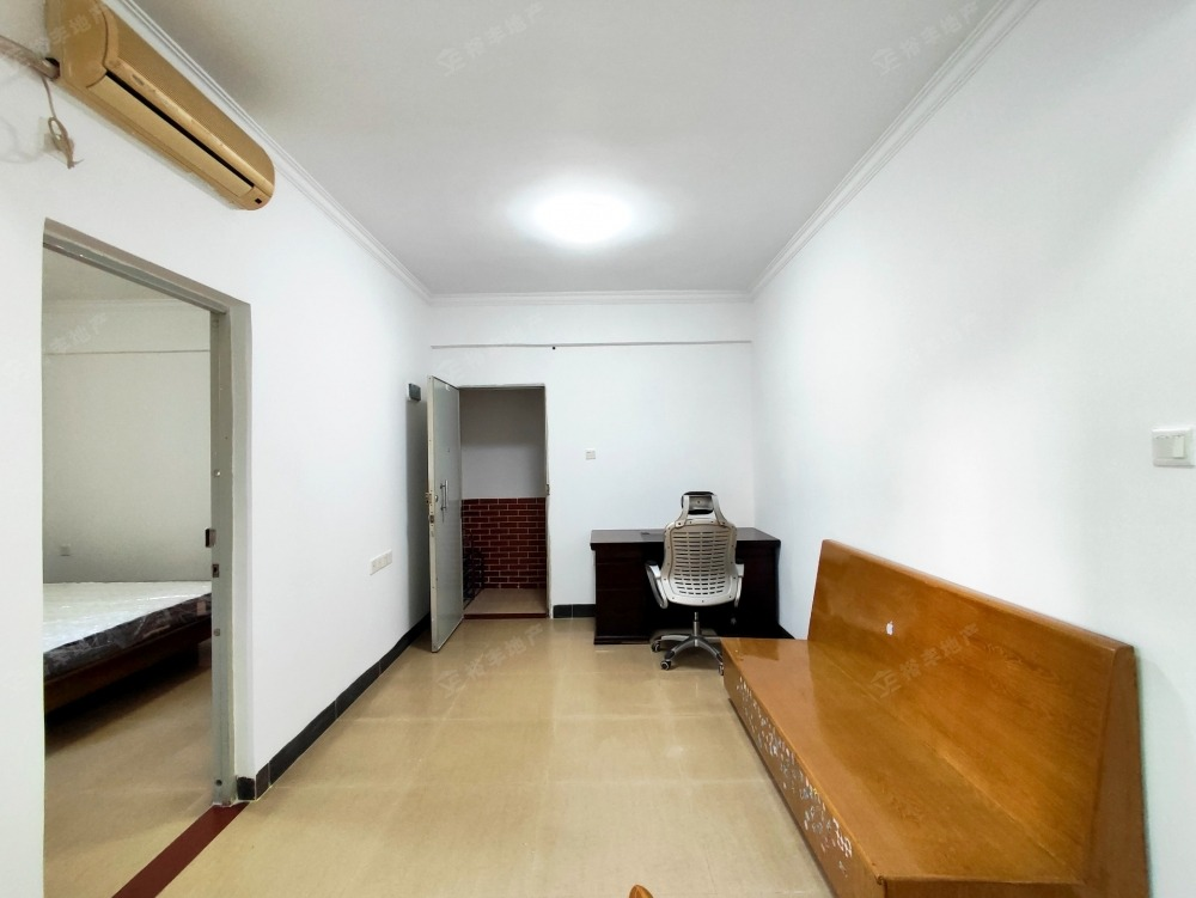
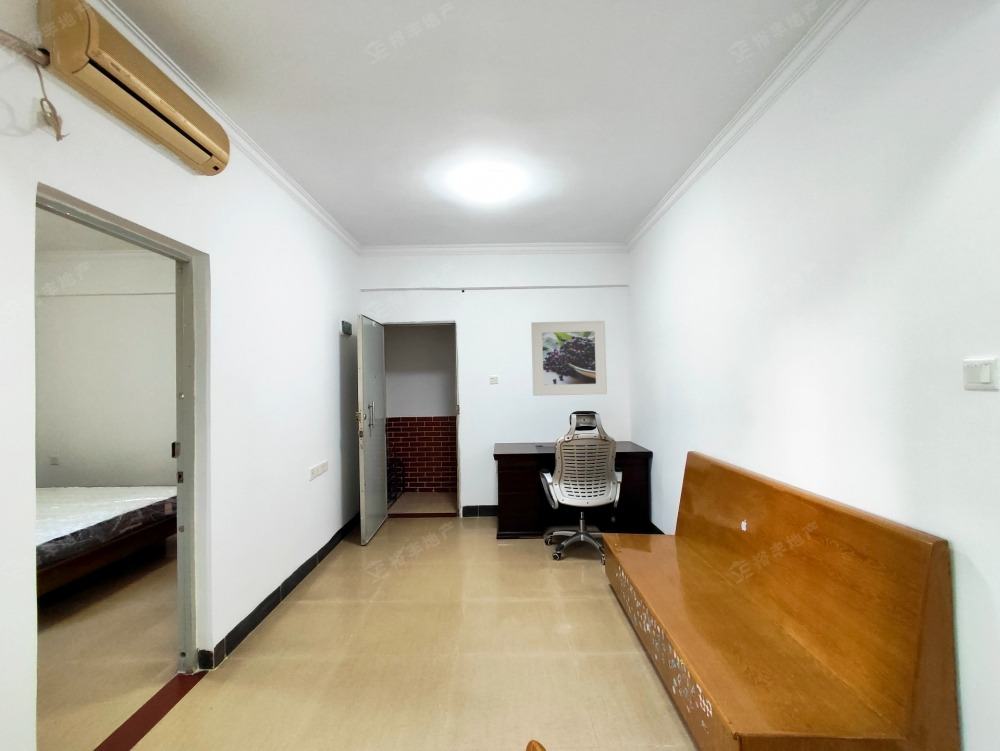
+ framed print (568, 358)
